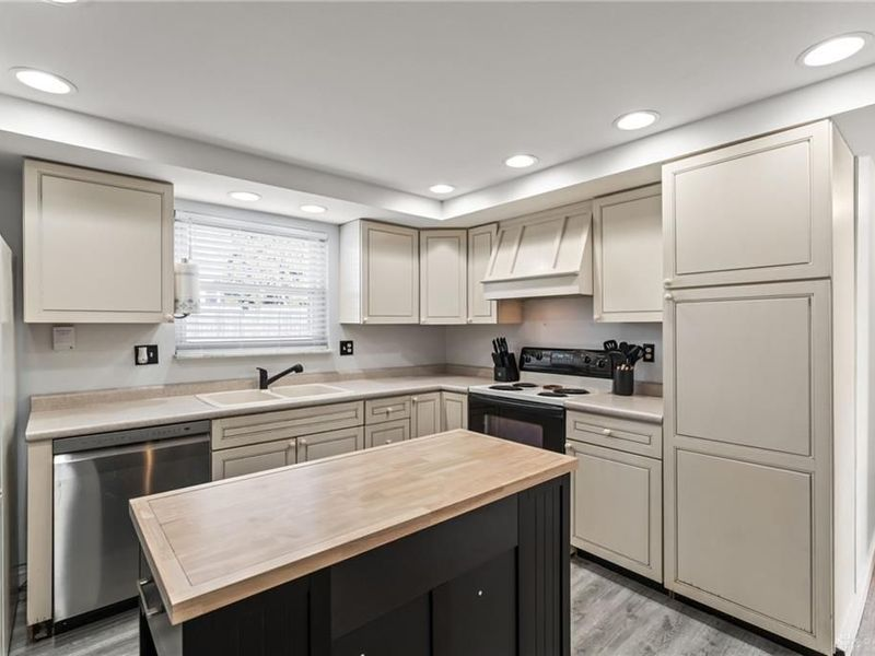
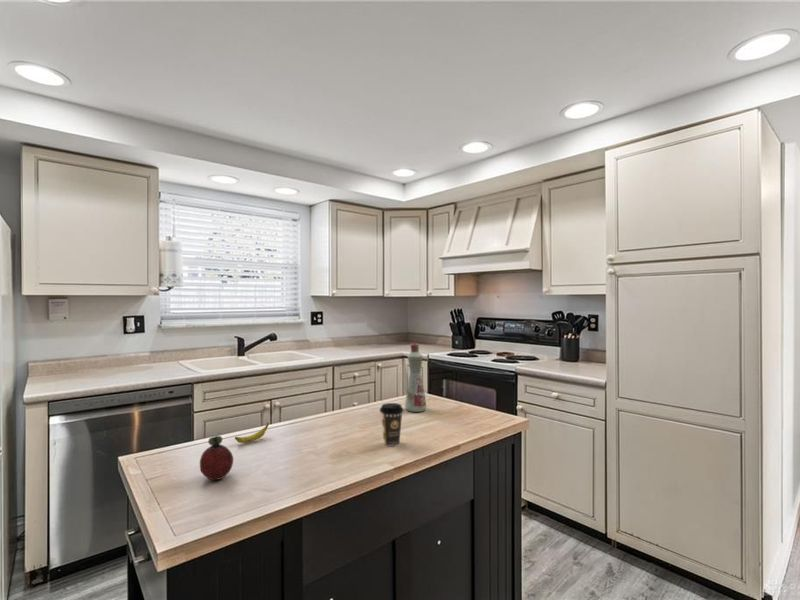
+ banana (253, 434)
+ coffee cup (391, 424)
+ fruit (216, 458)
+ bottle (415, 376)
